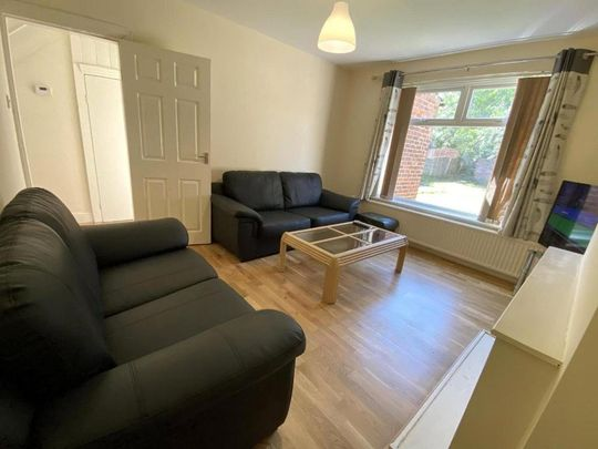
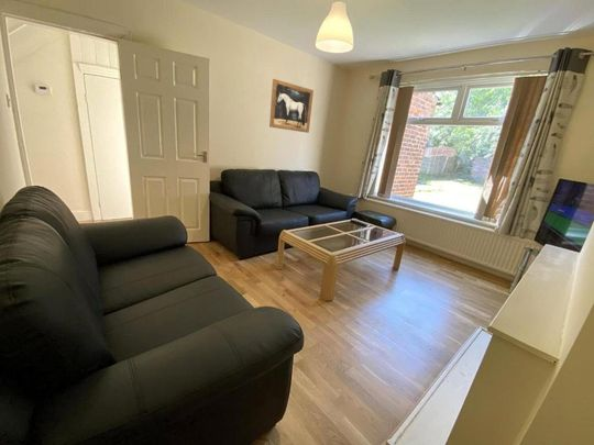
+ wall art (292, 108)
